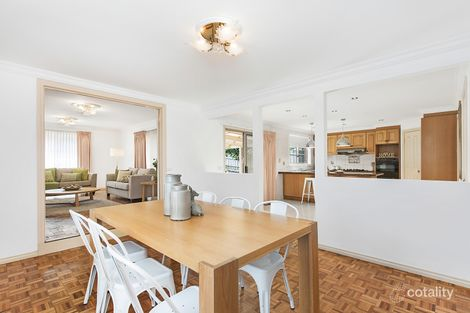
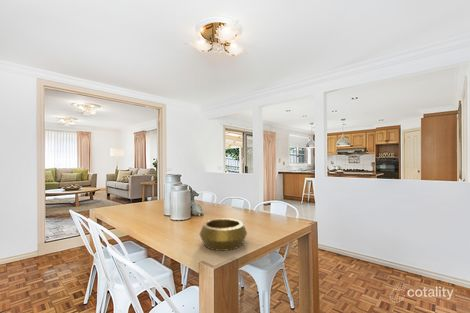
+ decorative bowl (223, 233)
